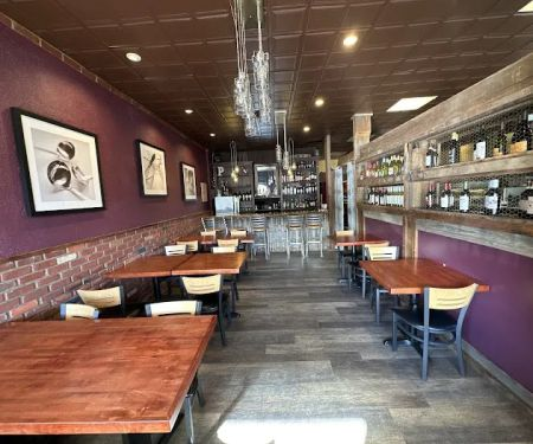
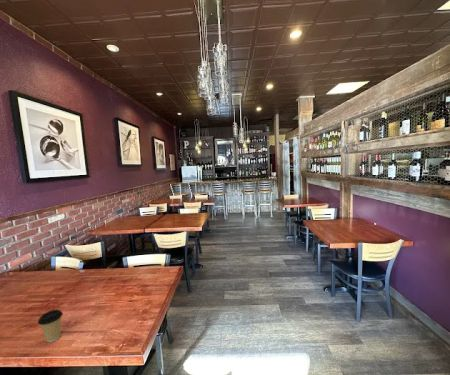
+ coffee cup (51, 326)
